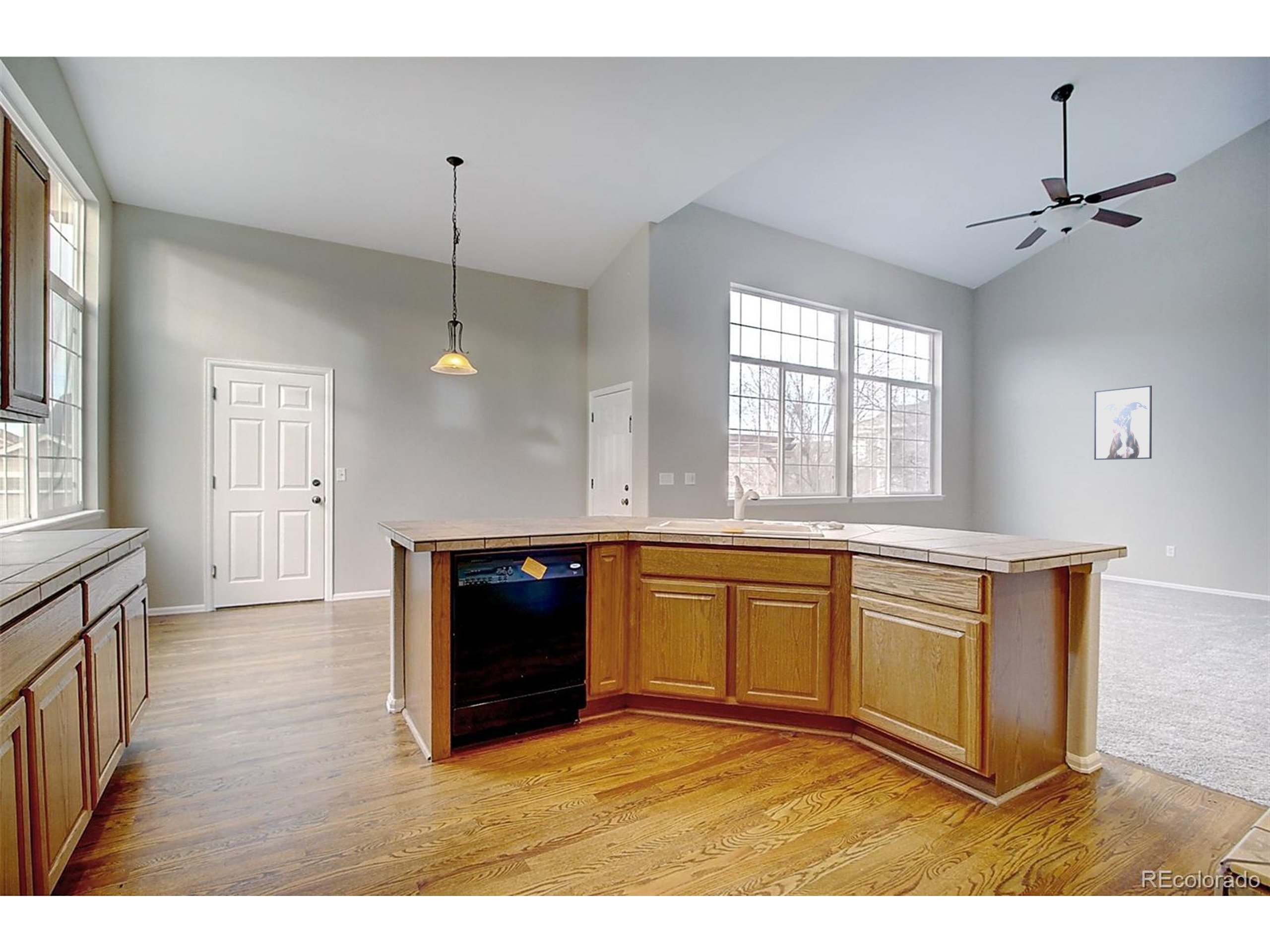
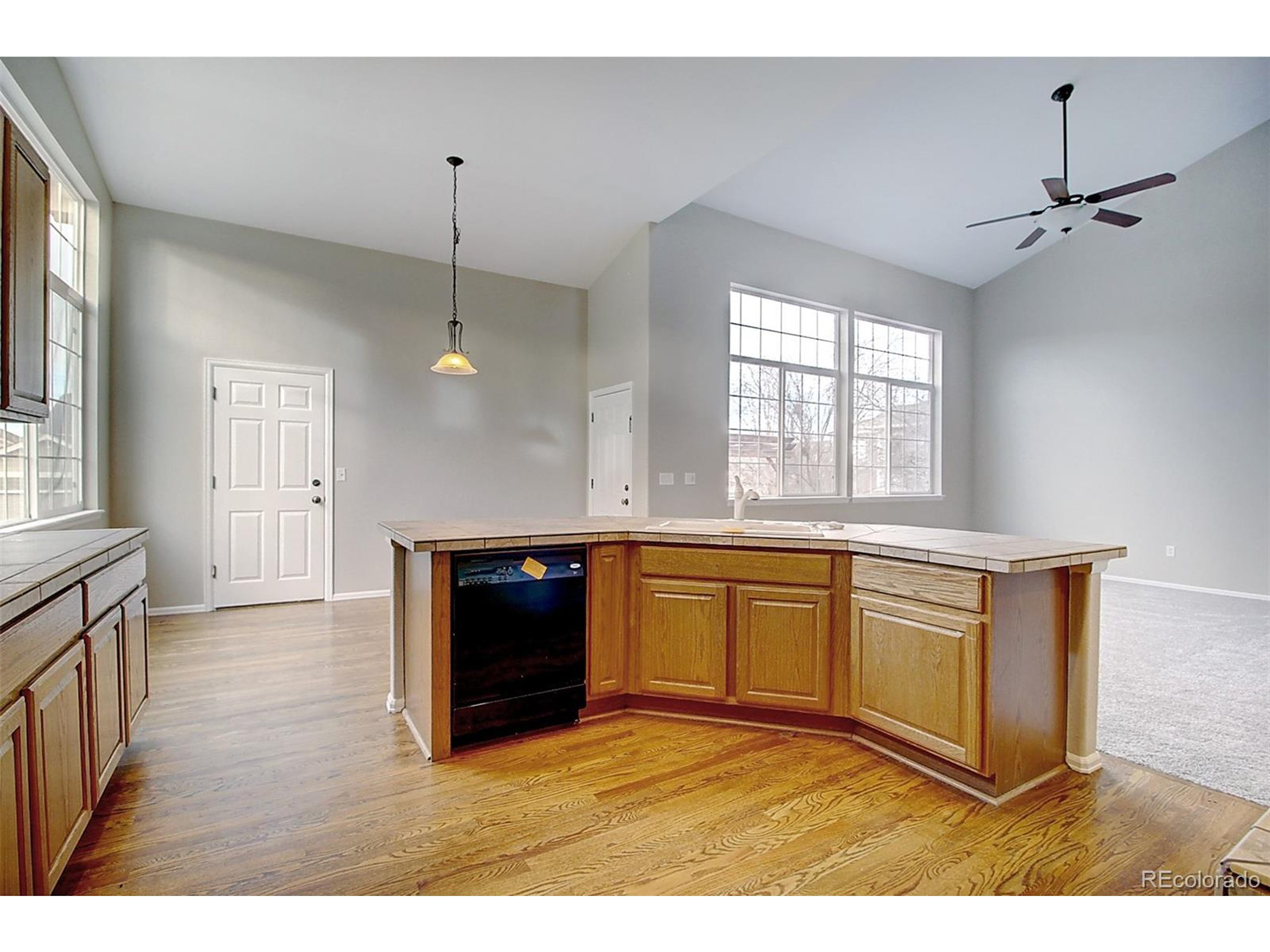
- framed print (1122, 423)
